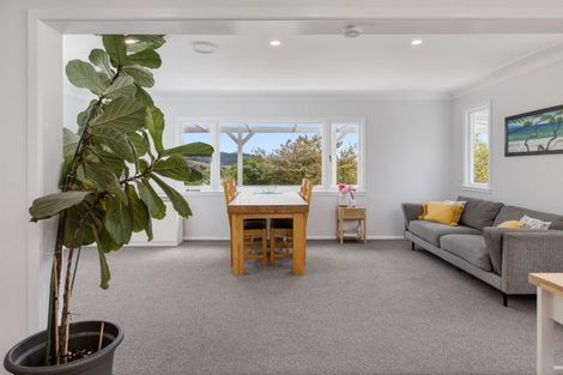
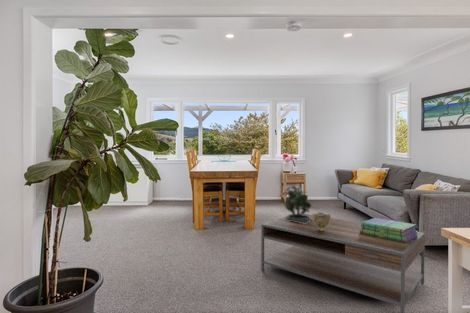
+ stack of books (388, 228)
+ coffee table (337, 252)
+ potted plant (297, 202)
+ decorative bowl (321, 221)
